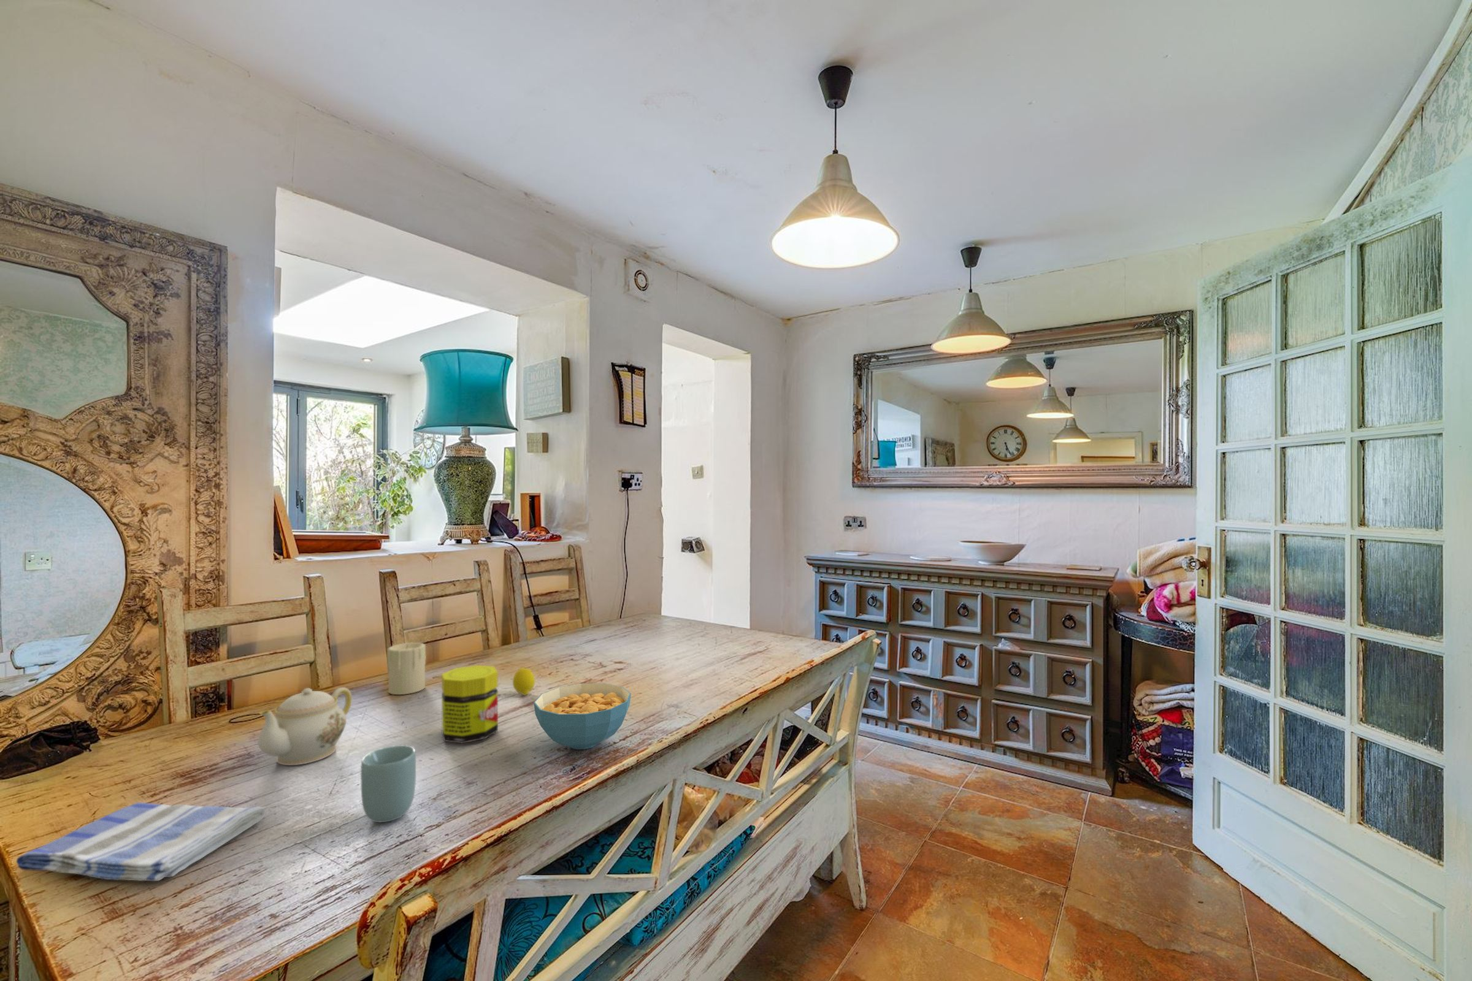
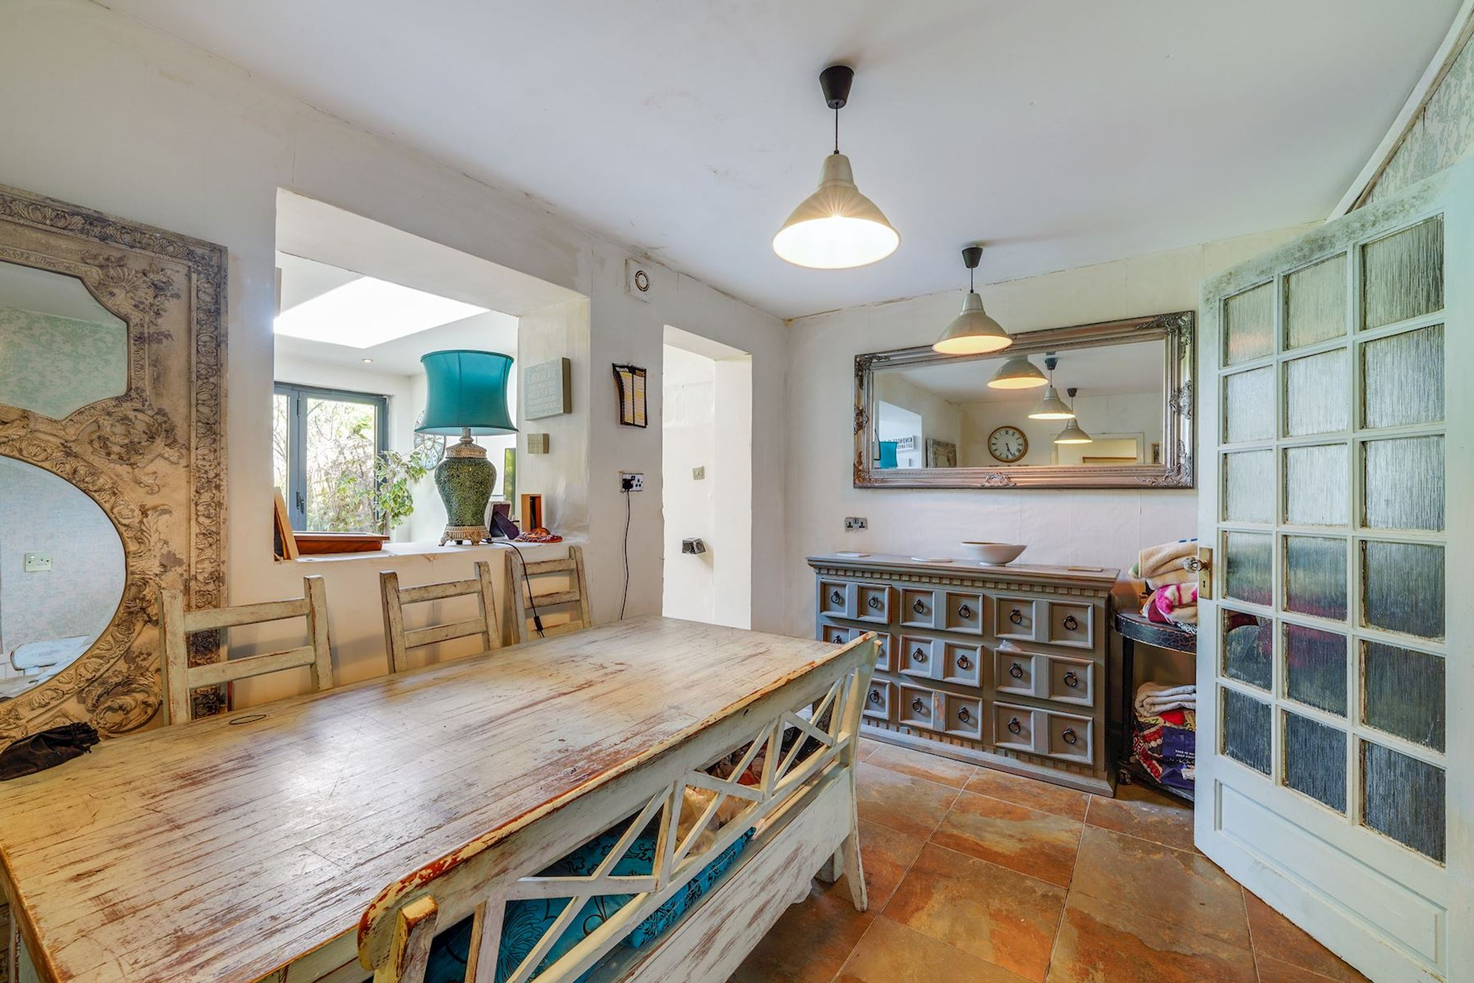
- fruit (524, 681)
- dish towel (150, 834)
- jar (470, 703)
- cup (389, 785)
- teapot (309, 720)
- cereal bowl (584, 720)
- candle (406, 667)
